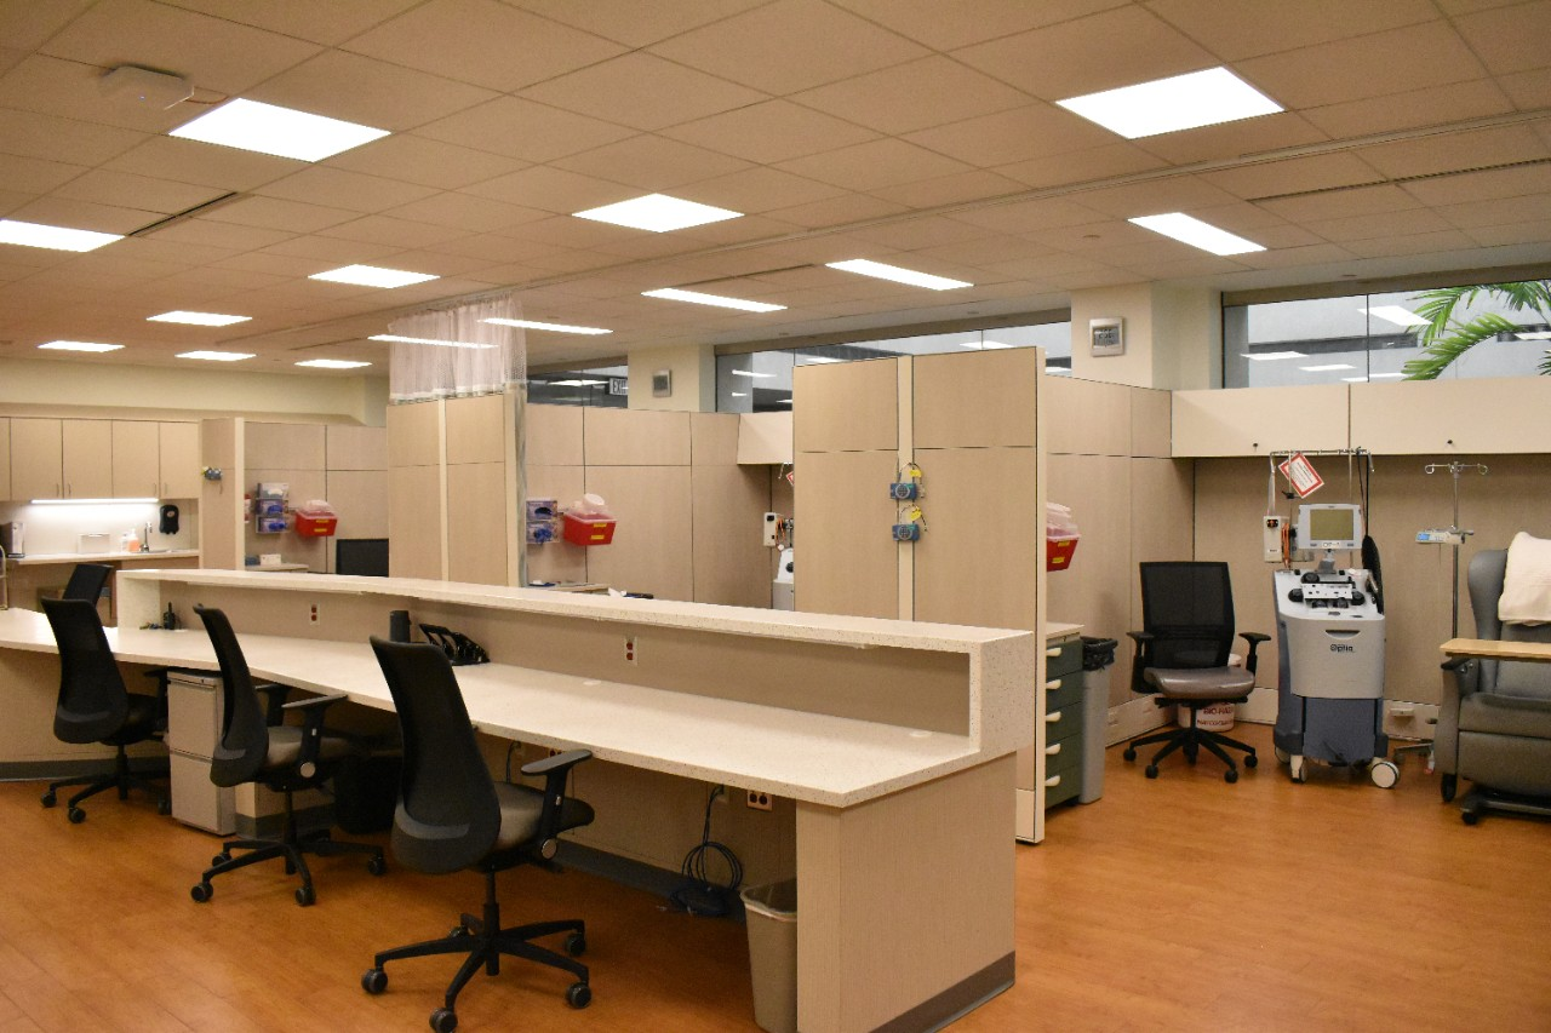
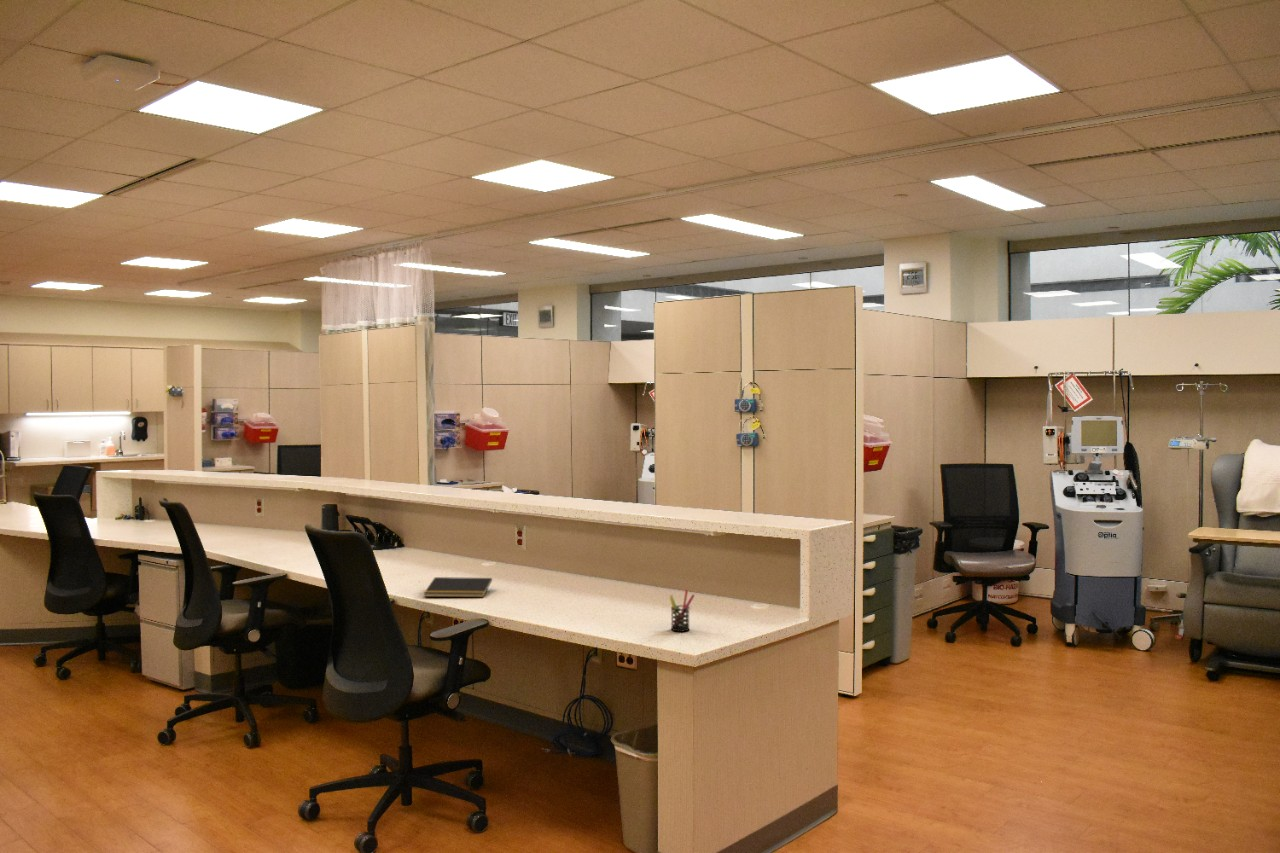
+ pen holder (679, 609)
+ notepad (458, 587)
